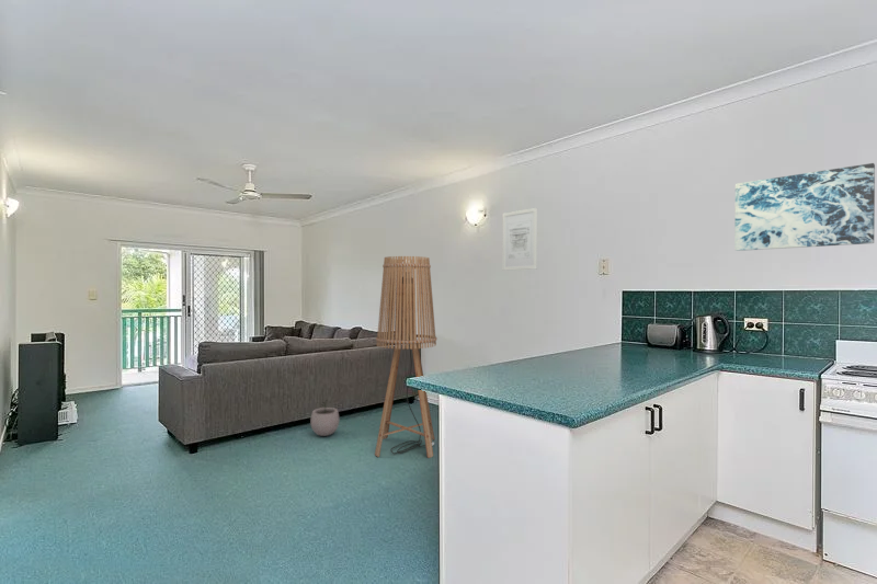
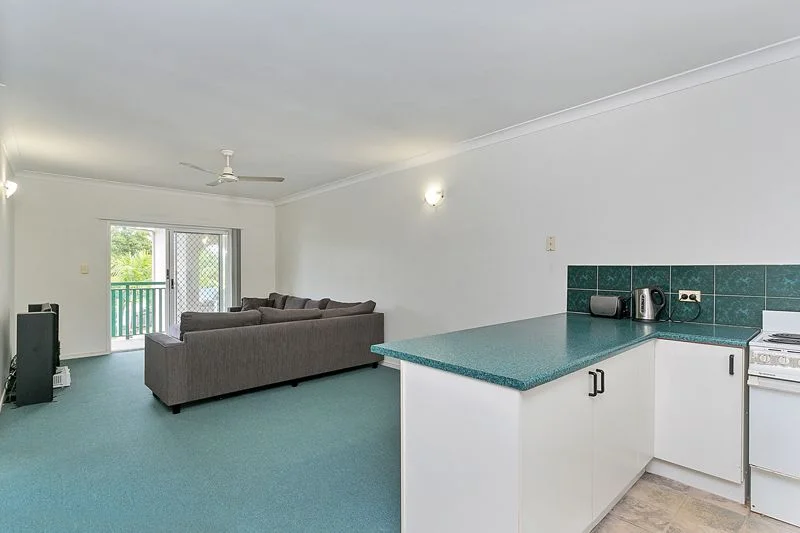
- wall art (798, 210)
- plant pot (324, 417)
- floor lamp (410, 353)
- wall art (519, 240)
